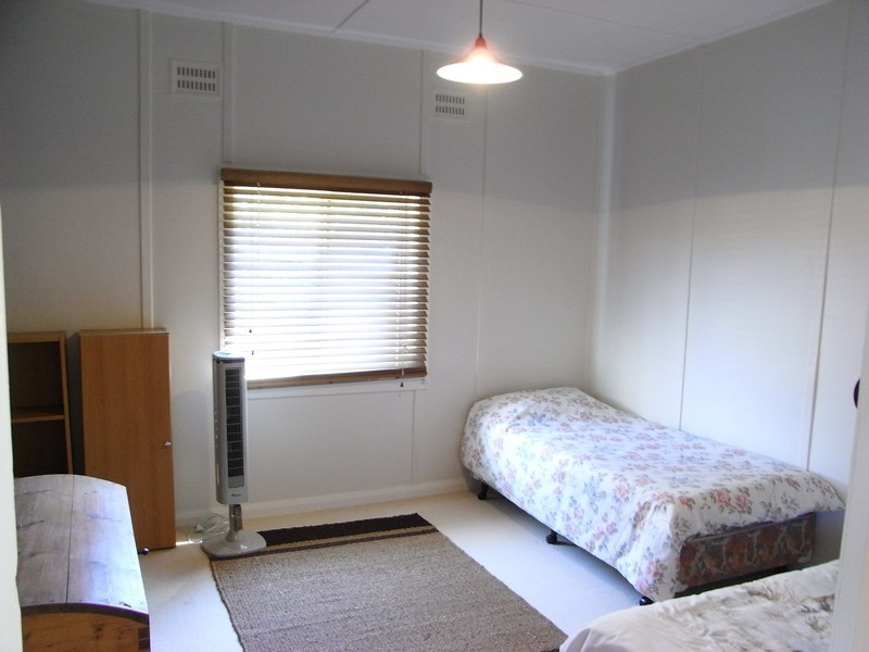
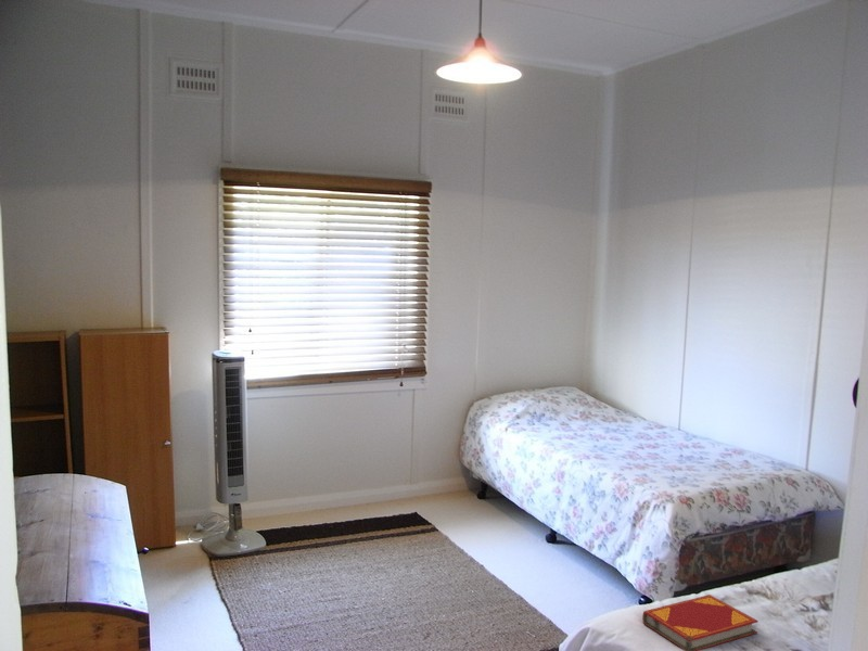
+ hardback book (699, 622)
